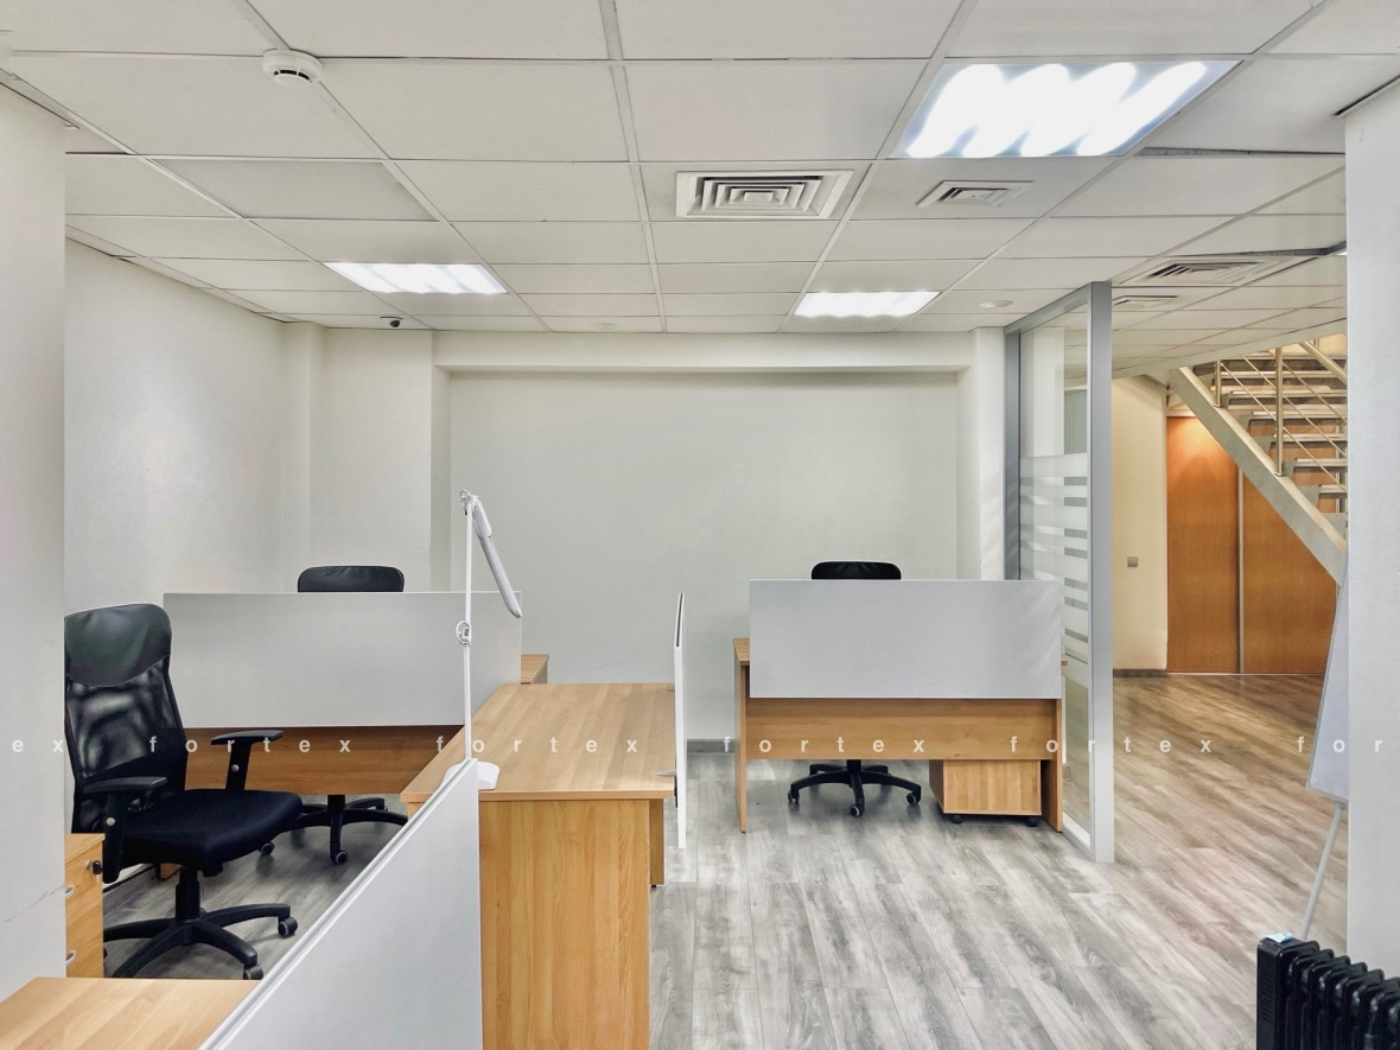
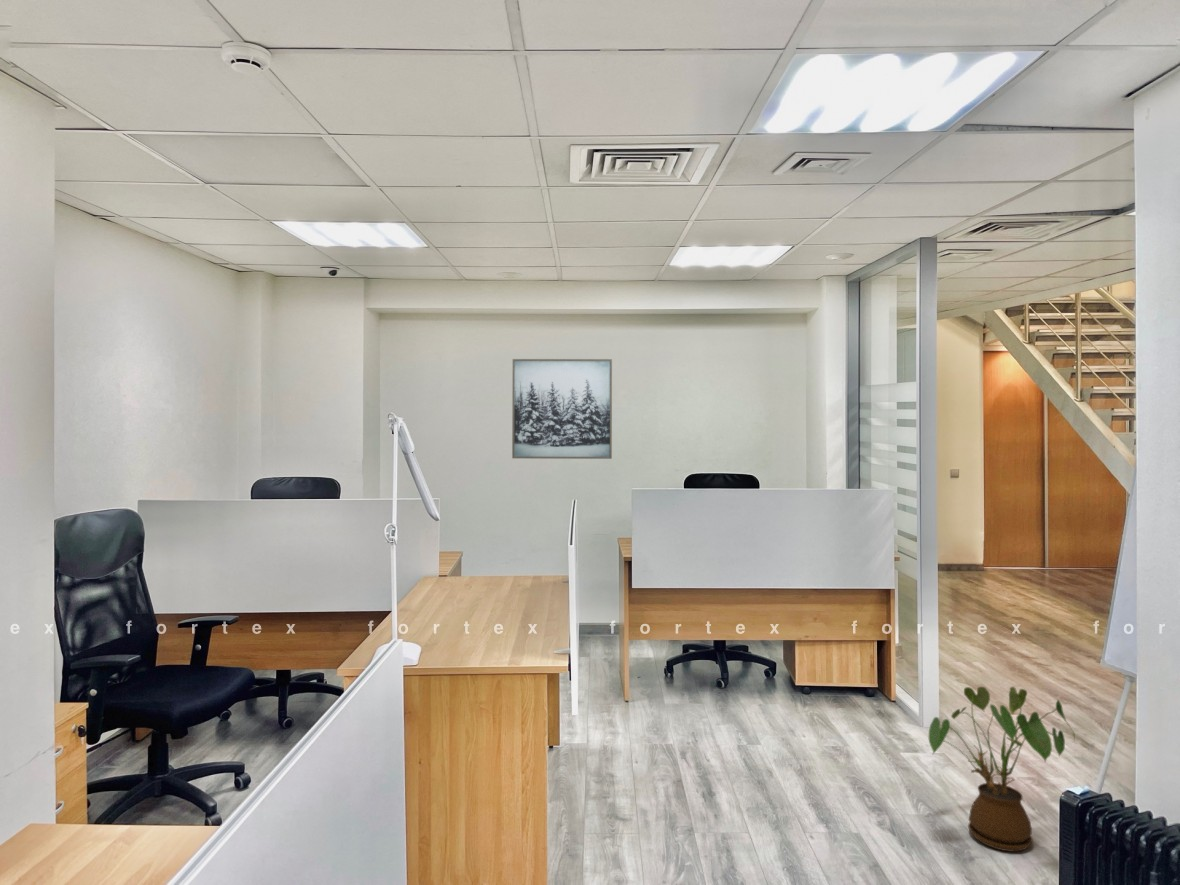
+ wall art (562, 408)
+ house plant (995, 766)
